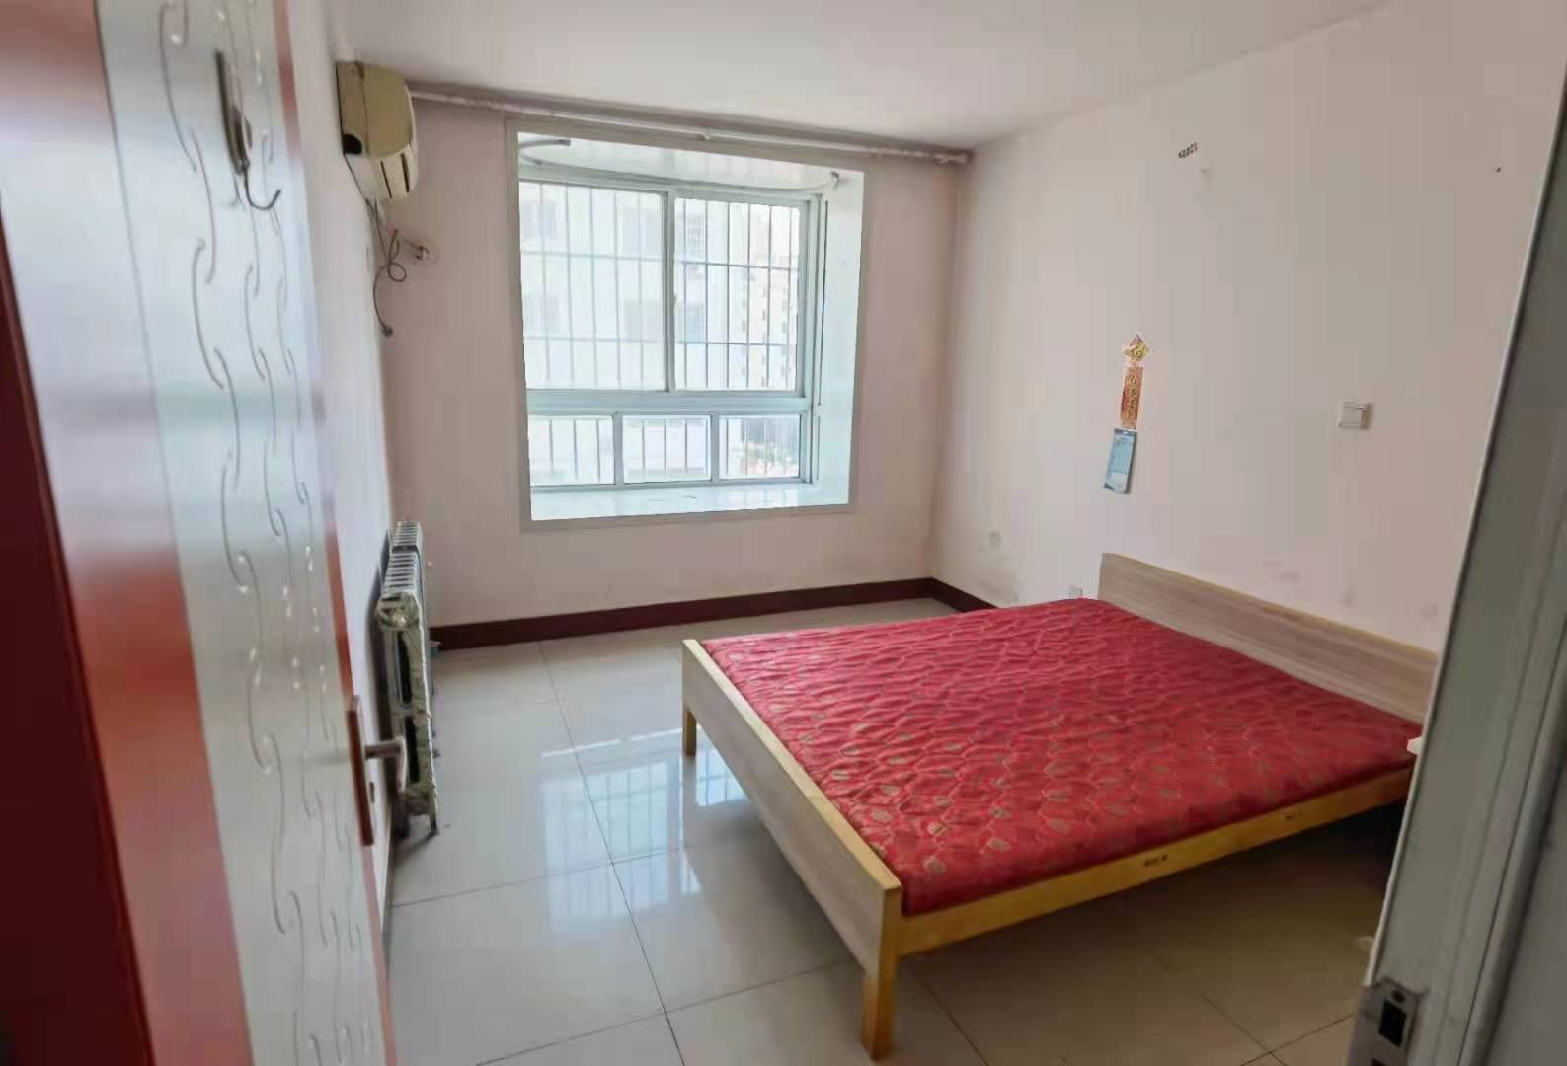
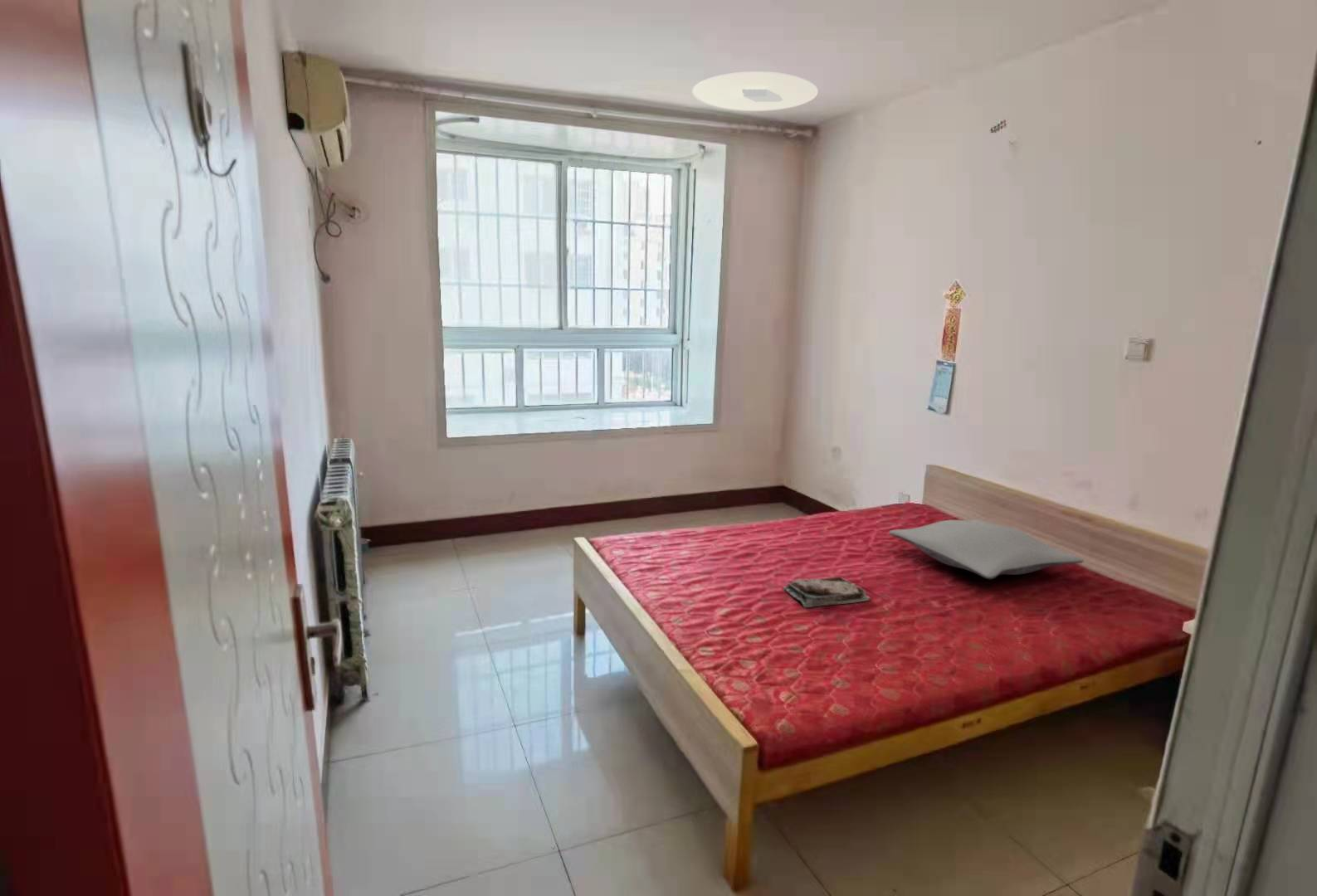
+ pillow (982, 546)
+ tray (826, 587)
+ ceiling light (754, 86)
